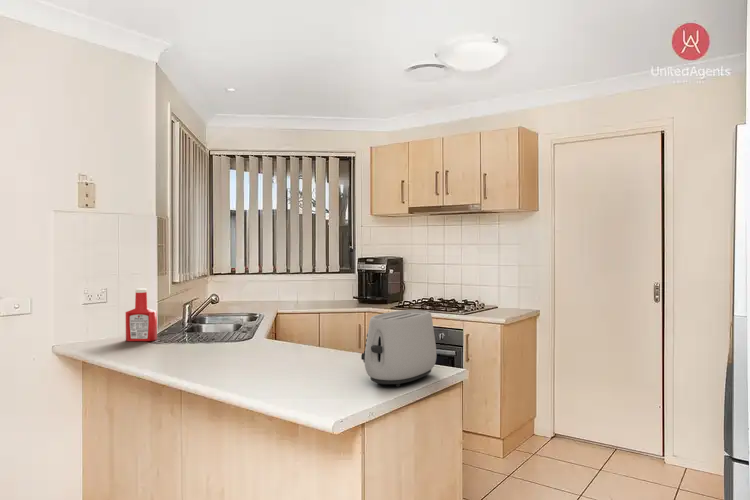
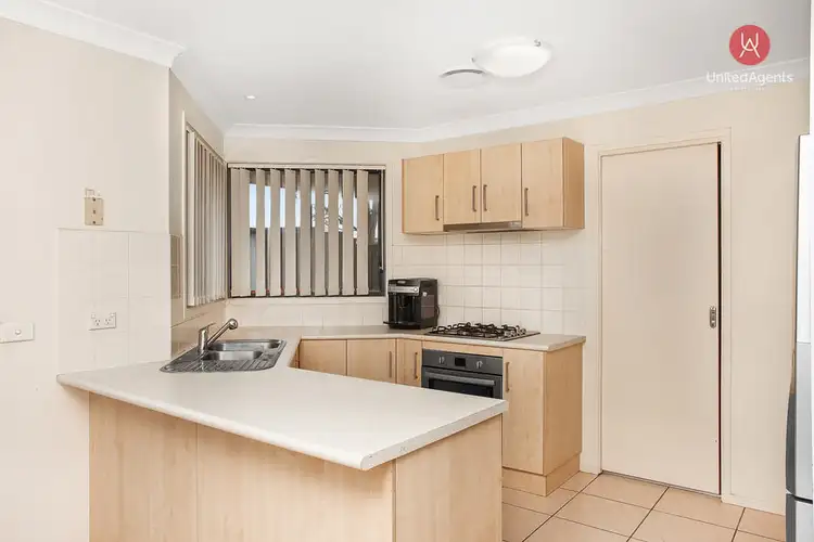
- toaster (400, 346)
- soap bottle (141, 314)
